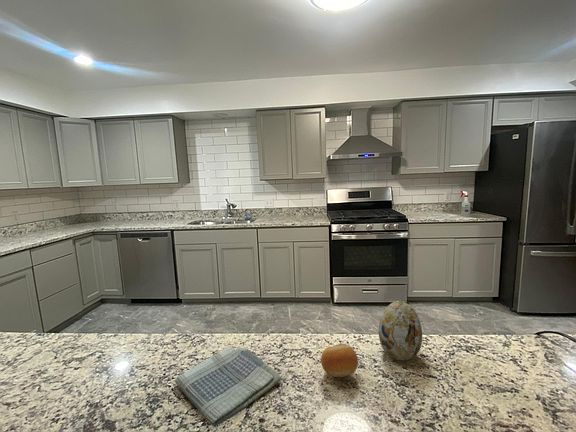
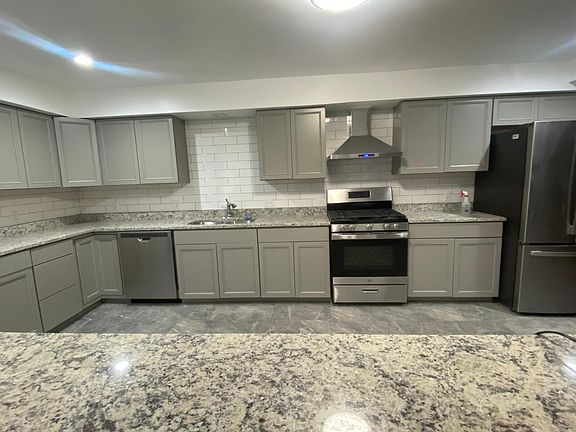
- dish towel (229, 376)
- fruit (339, 360)
- decorative egg (399, 328)
